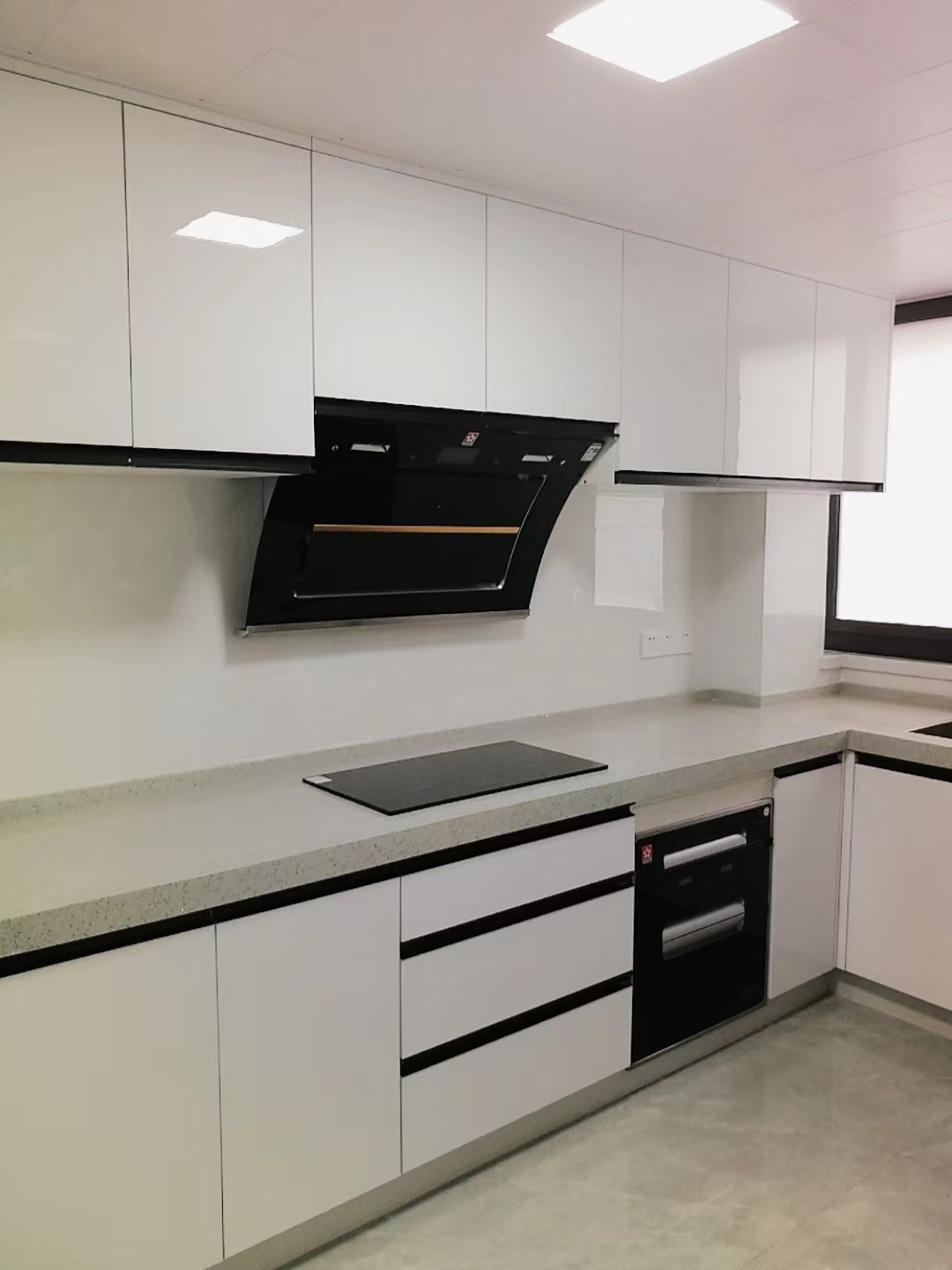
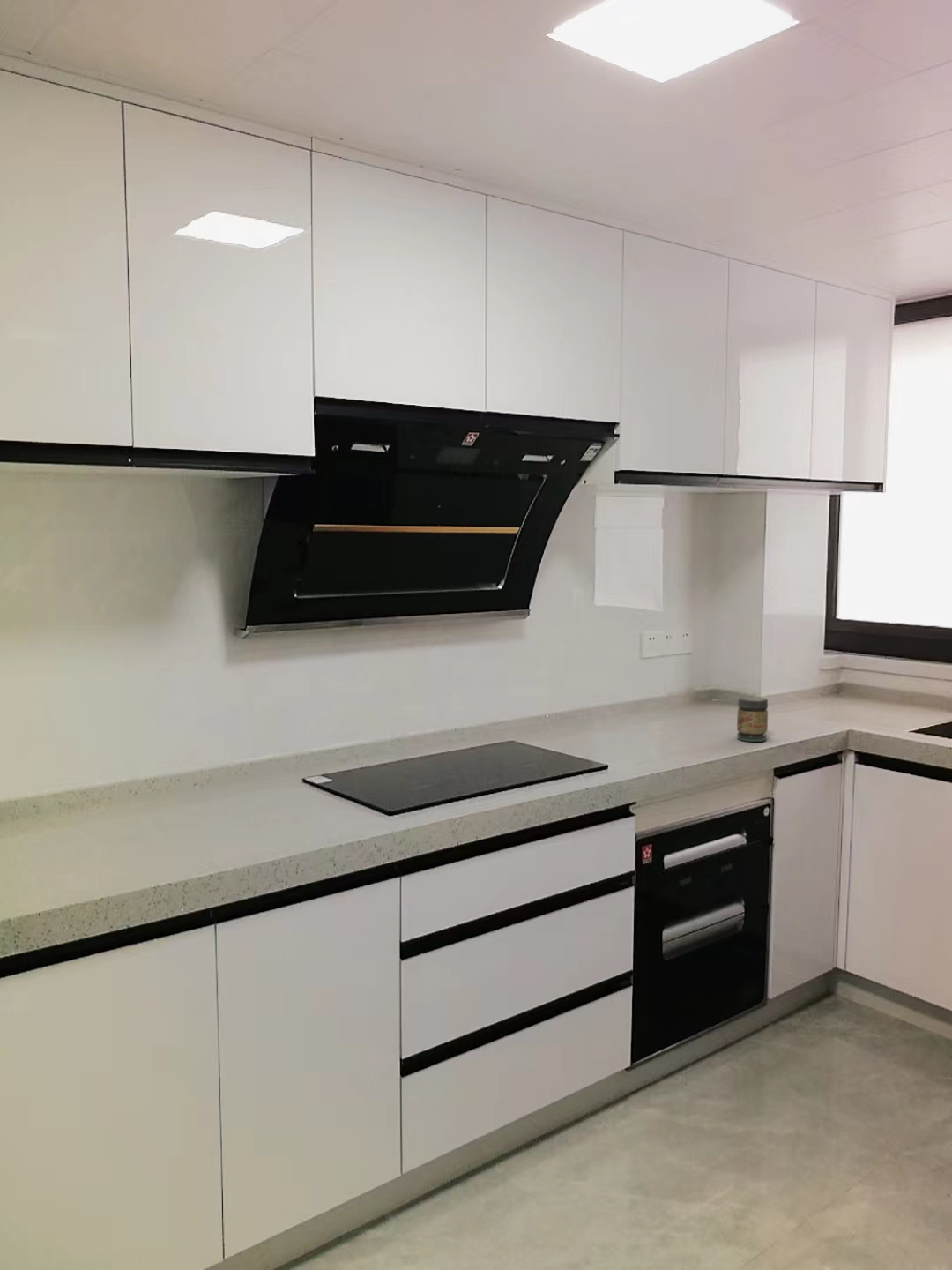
+ jar (752, 718)
